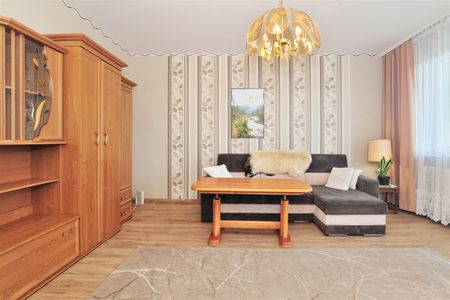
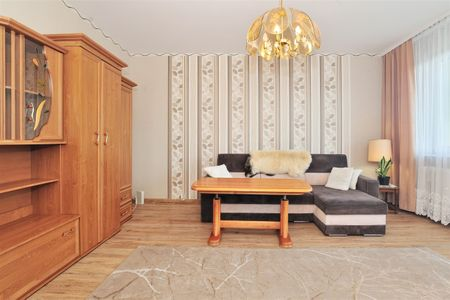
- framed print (247, 113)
